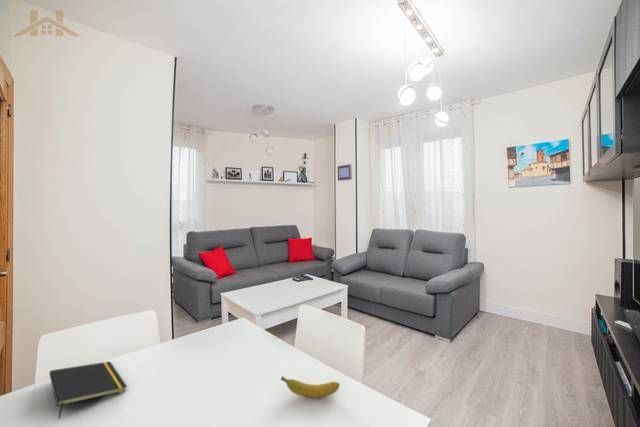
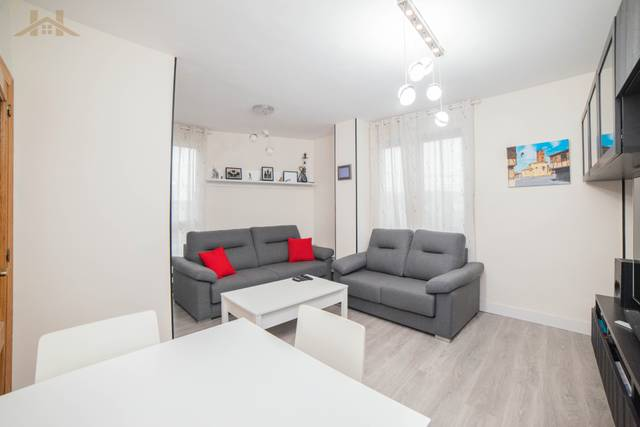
- notepad (87, 380)
- banana (310, 385)
